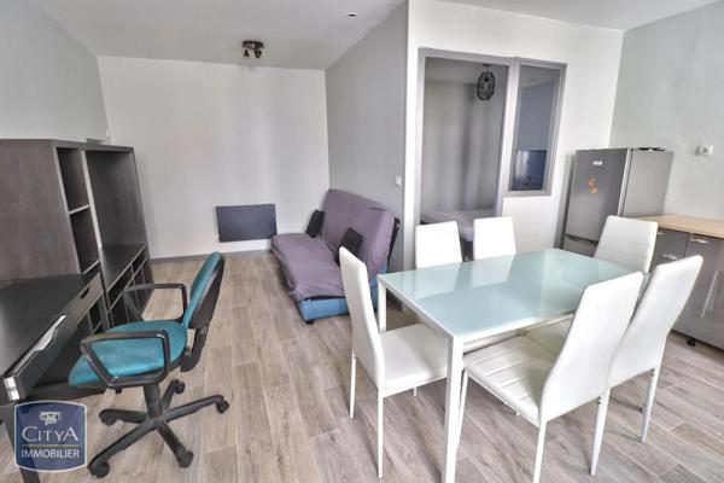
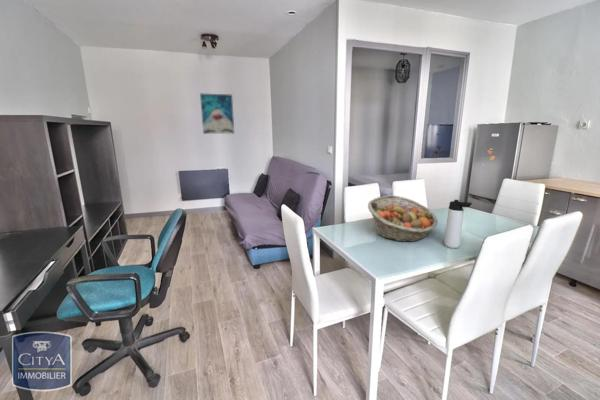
+ fruit basket (401, 217)
+ wall art (217, 114)
+ thermos bottle (457, 224)
